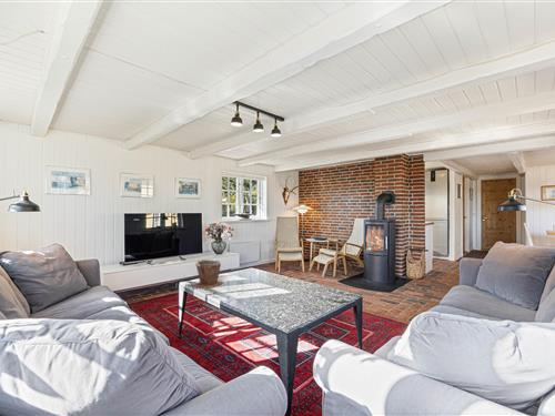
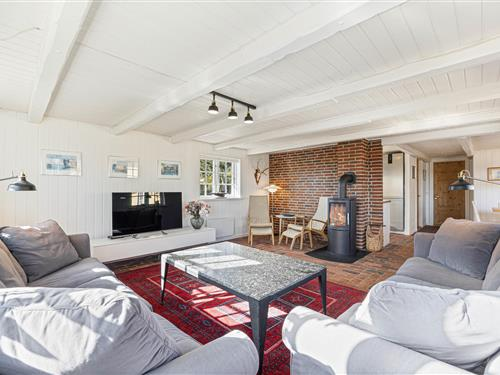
- plant pot (208, 272)
